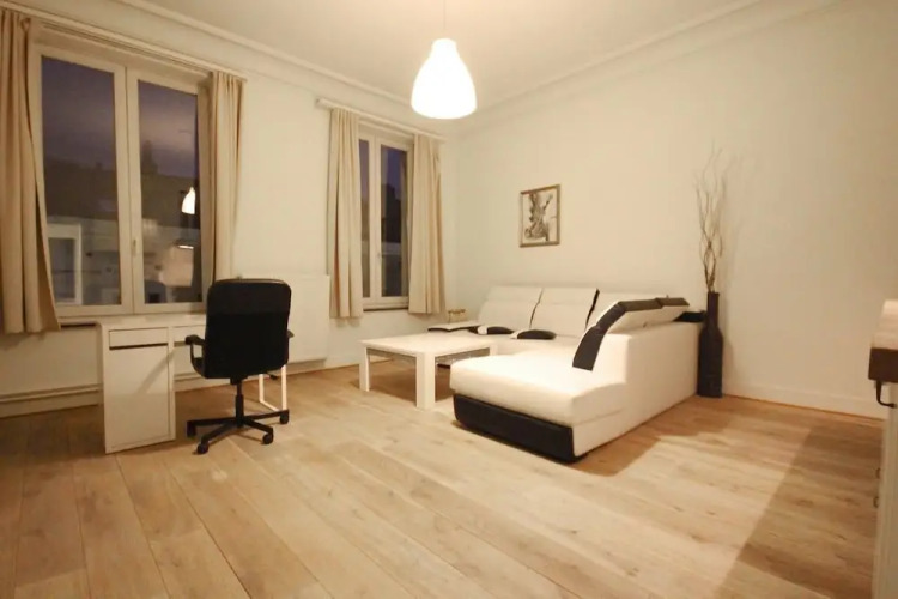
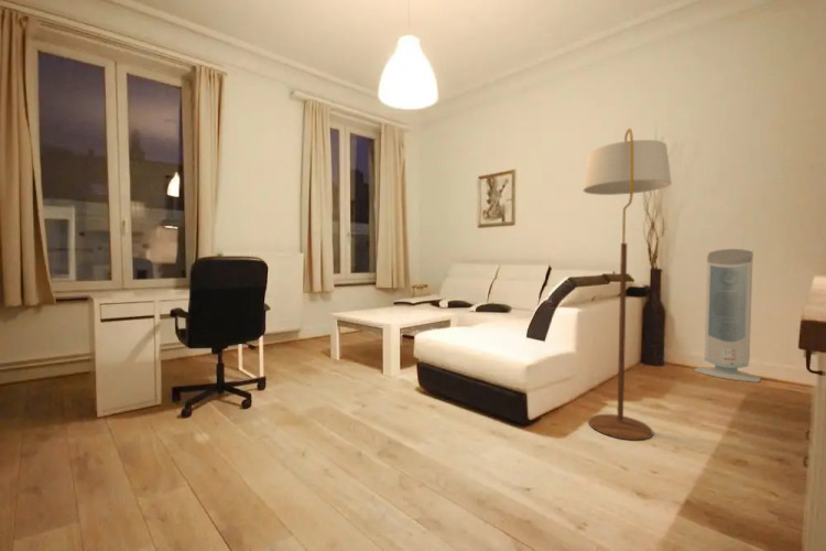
+ floor lamp (623, 282)
+ air purifier (727, 312)
